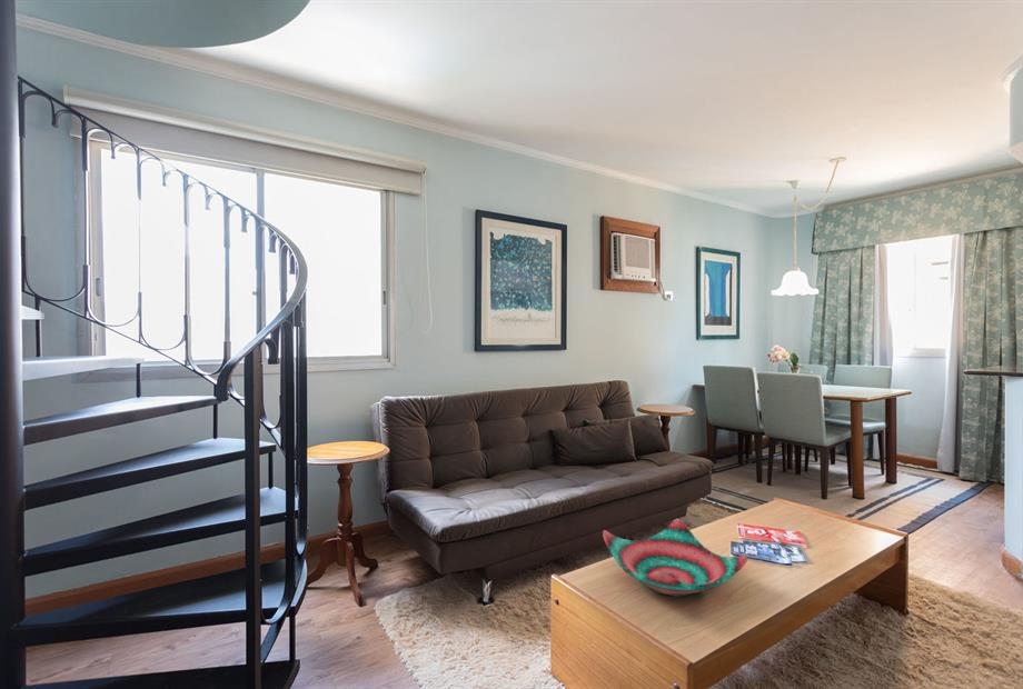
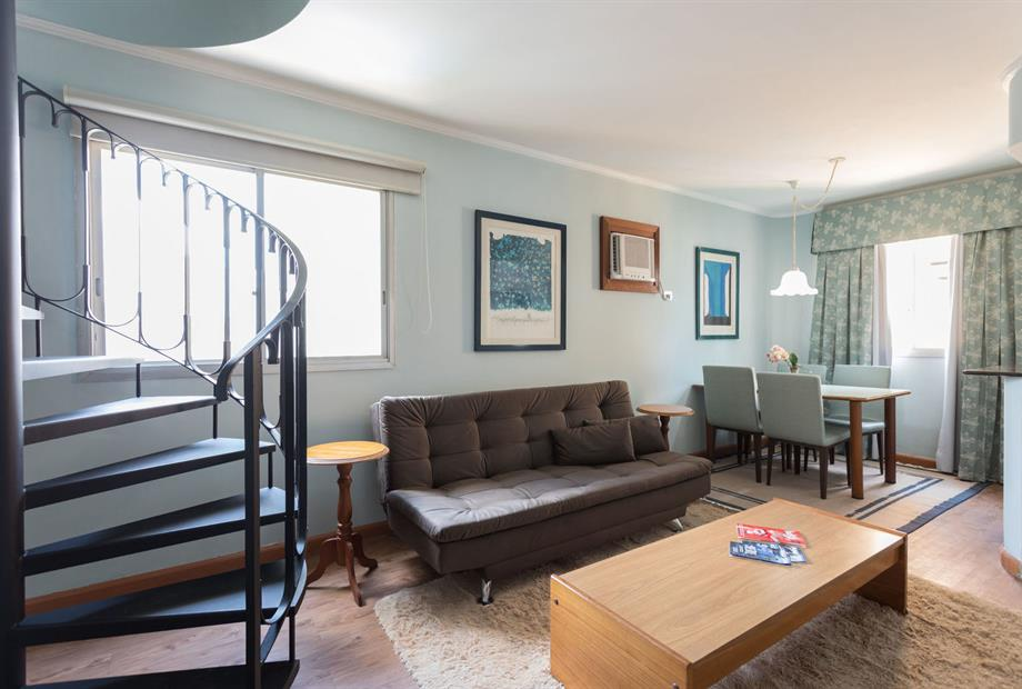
- decorative bowl (671, 561)
